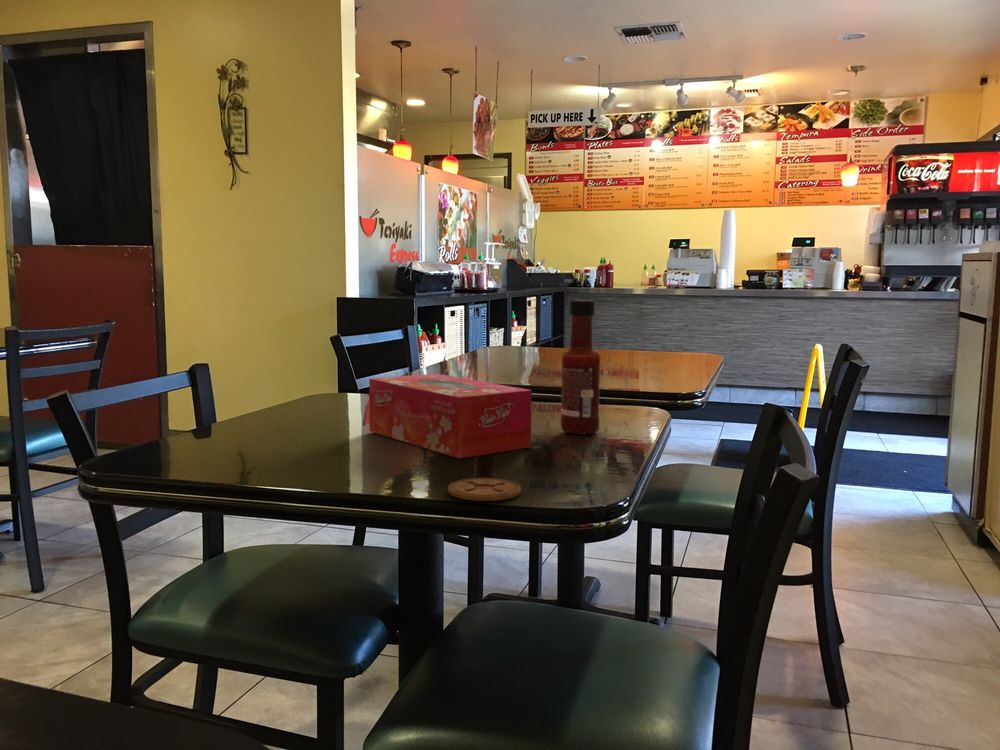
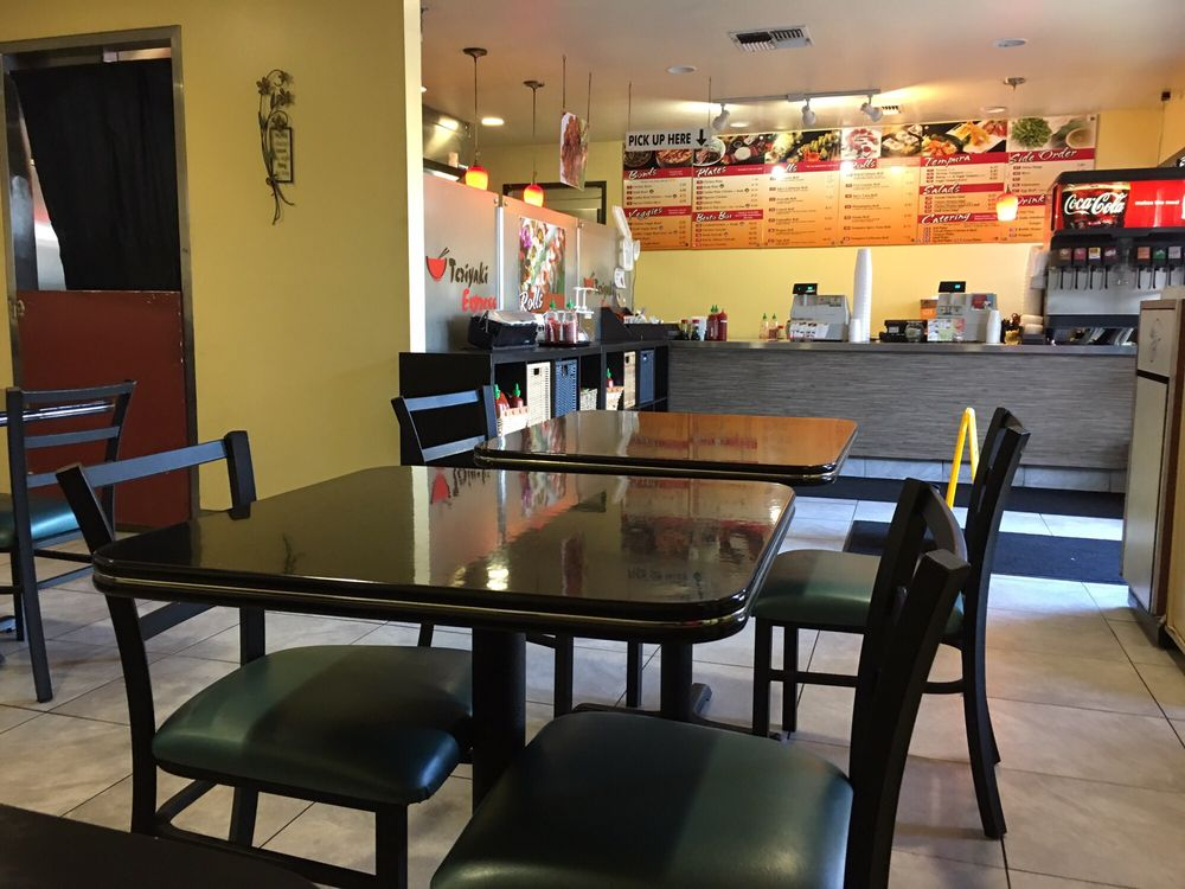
- coaster (484, 489)
- tabasco sauce (581, 366)
- tissue box (446, 411)
